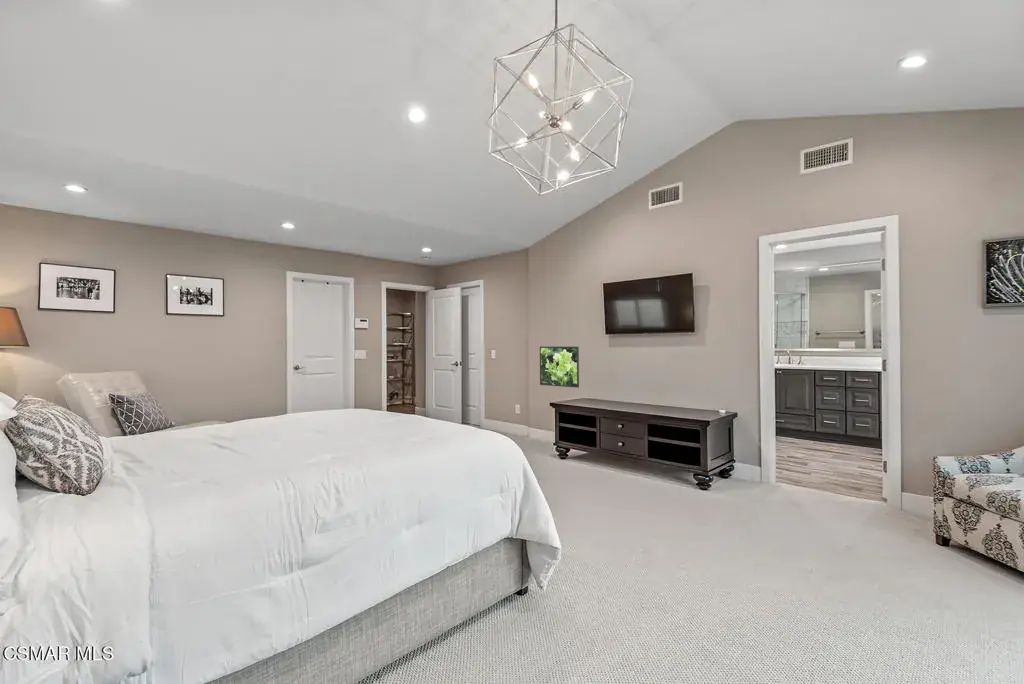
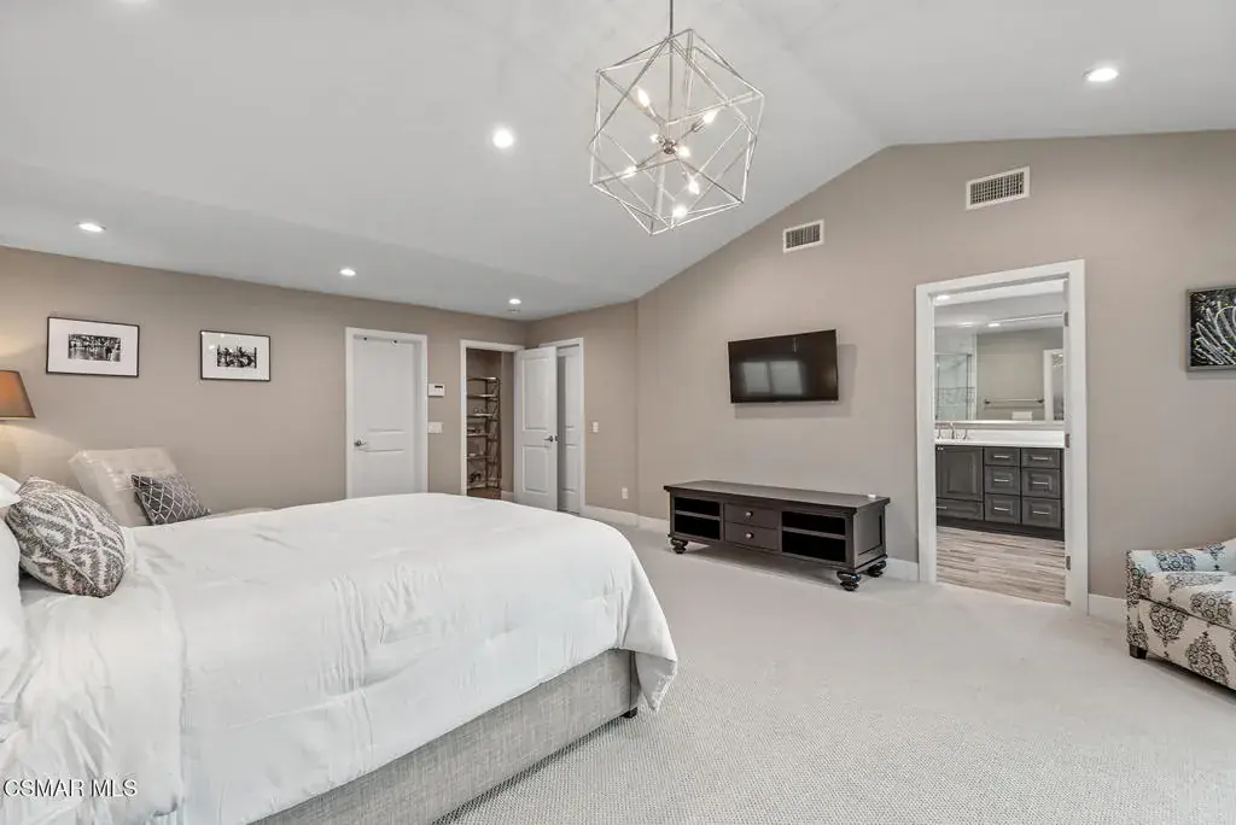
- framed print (558, 366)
